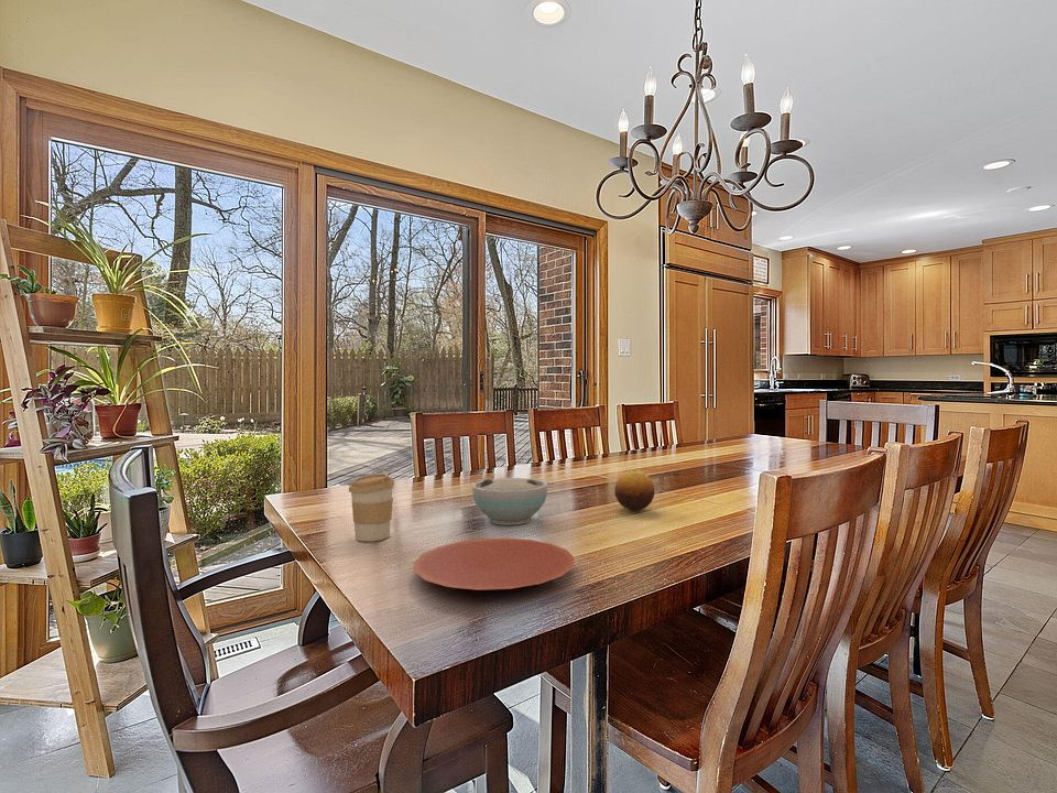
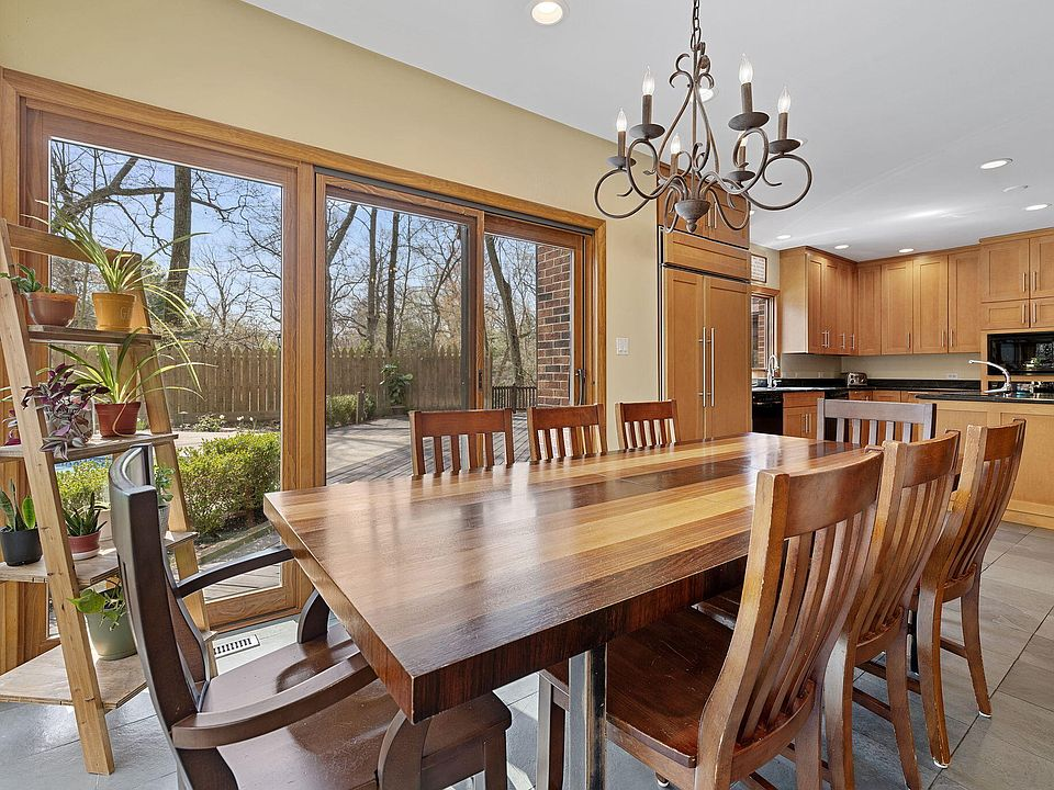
- coffee cup (371, 506)
- plate (494, 566)
- fruit (634, 490)
- bowl (510, 498)
